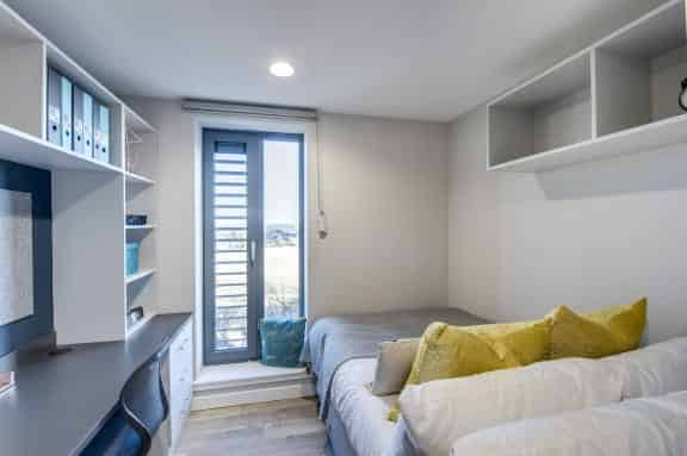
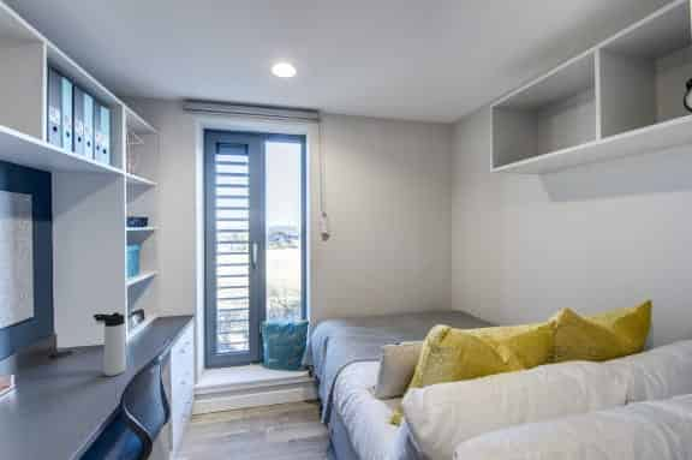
+ thermos bottle (109, 342)
